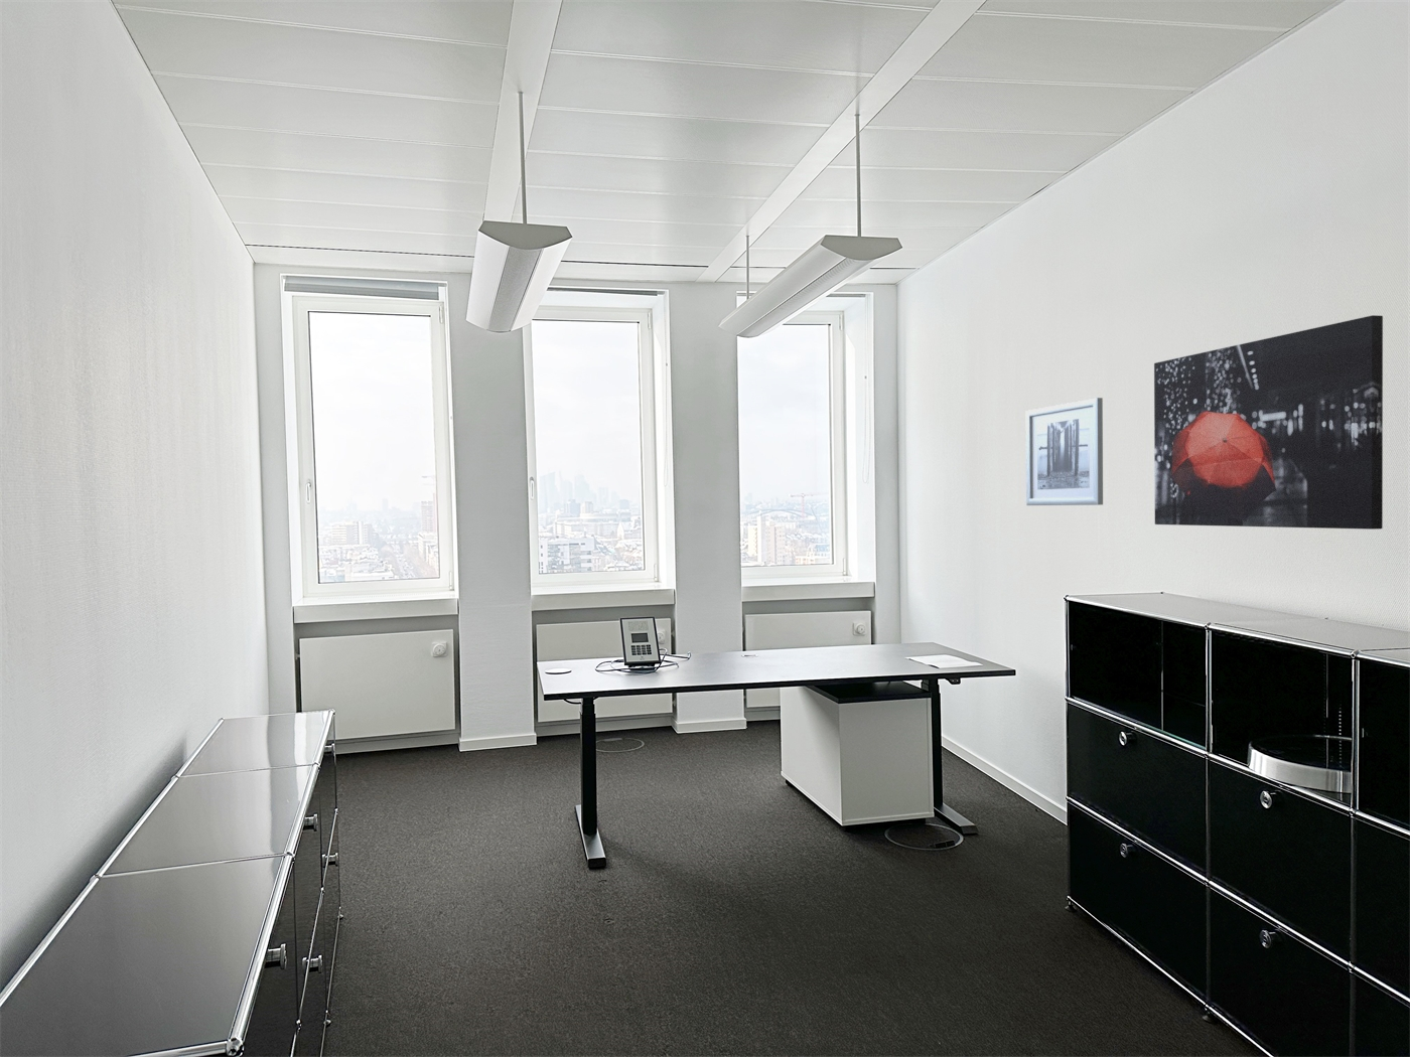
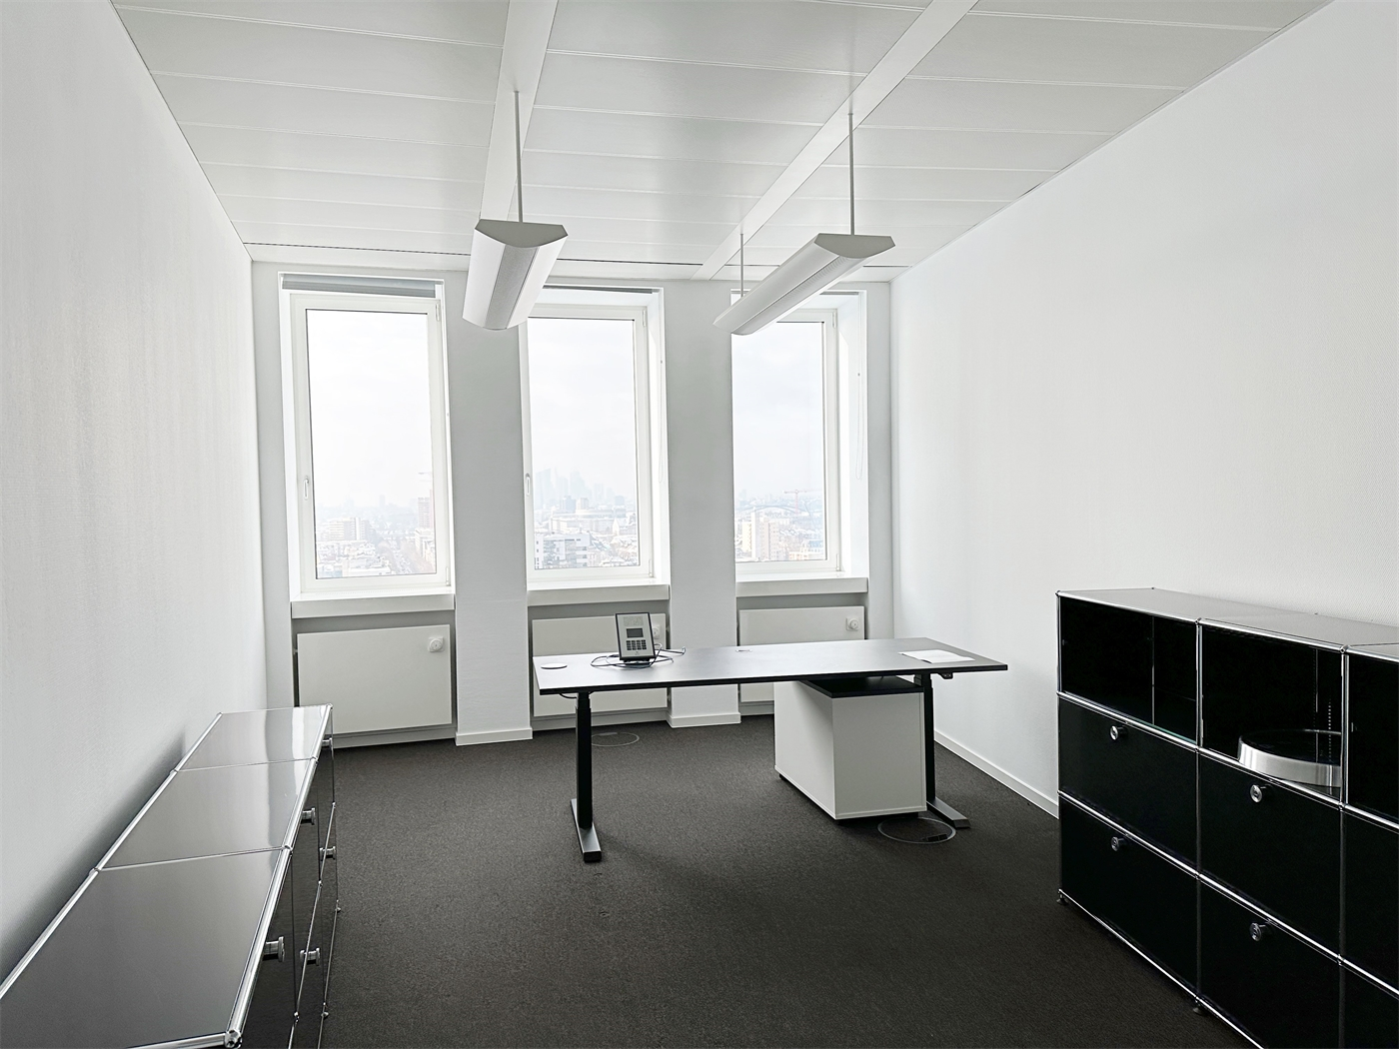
- wall art (1252, 434)
- wall art (1061, 455)
